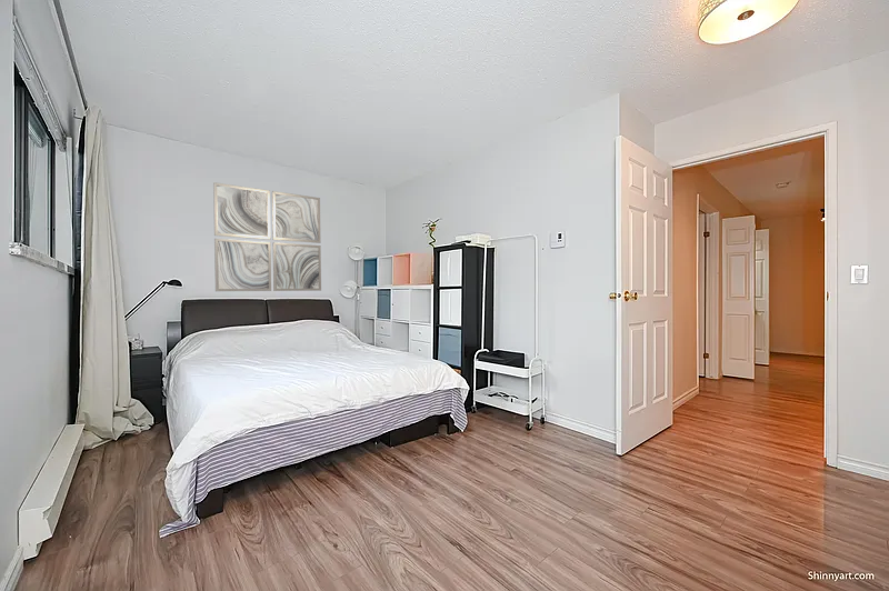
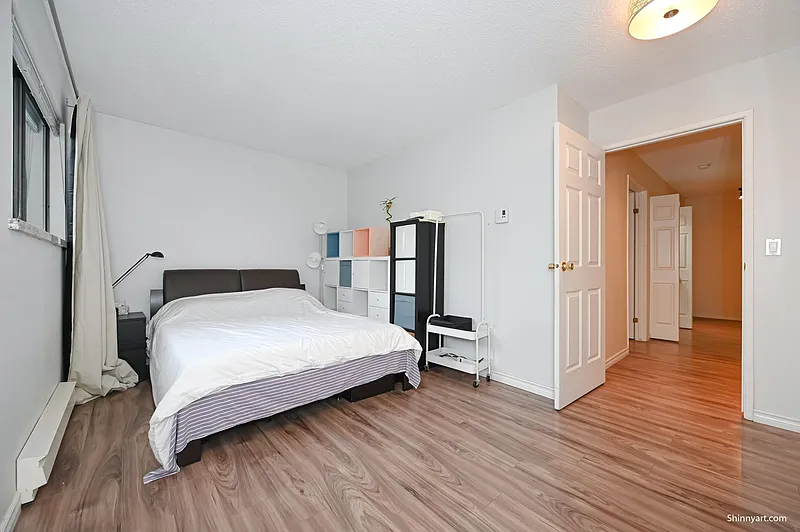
- wall art (270, 242)
